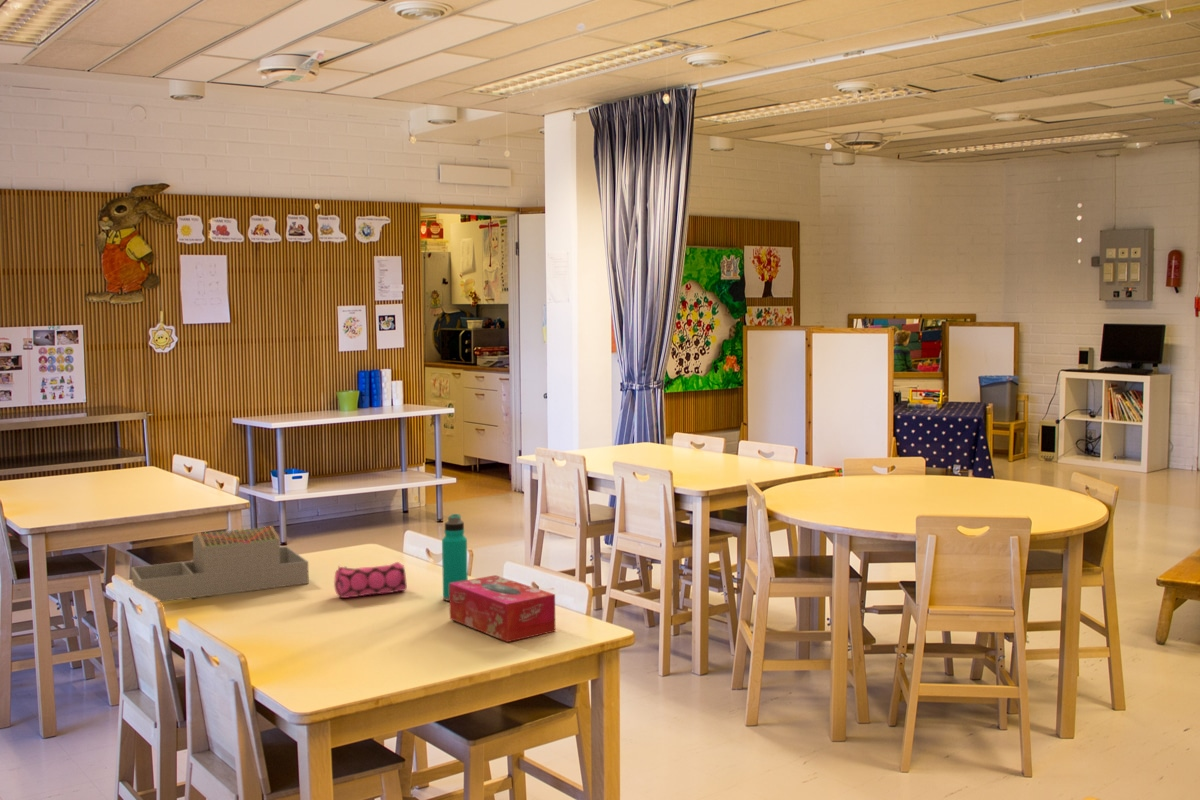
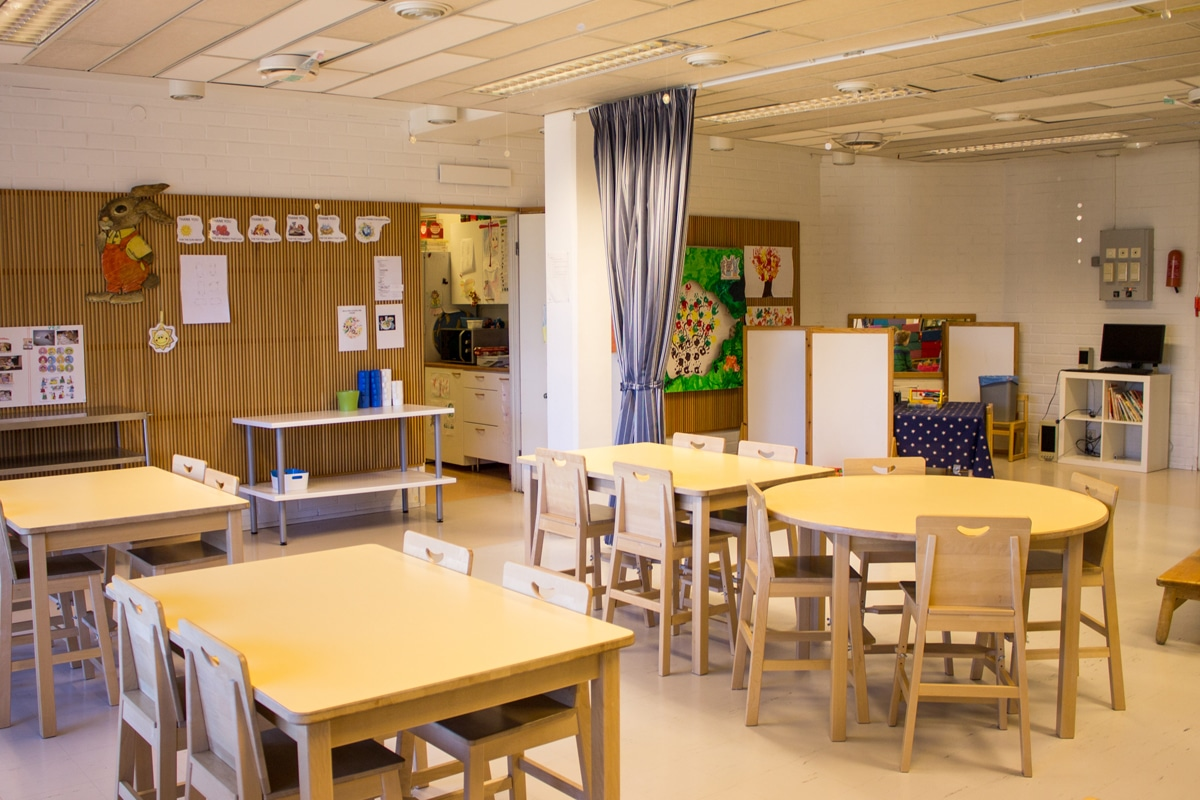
- tissue box (501, 606)
- architectural model (218, 556)
- pencil case (371, 578)
- water bottle (454, 557)
